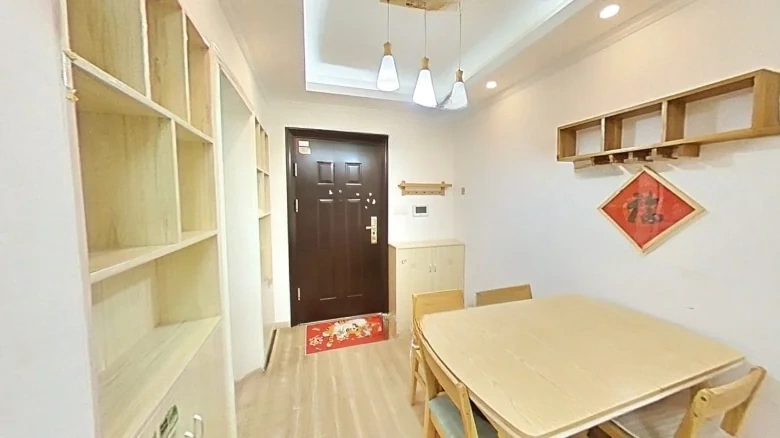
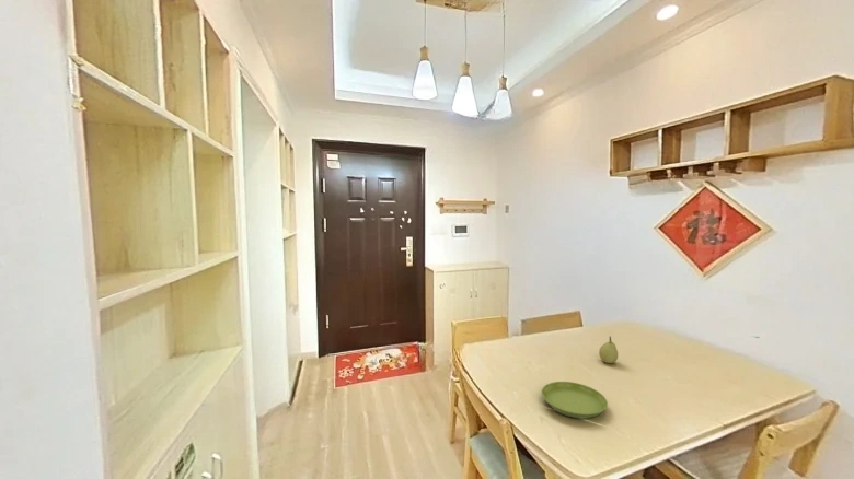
+ saucer (573, 400)
+ fruit (608, 349)
